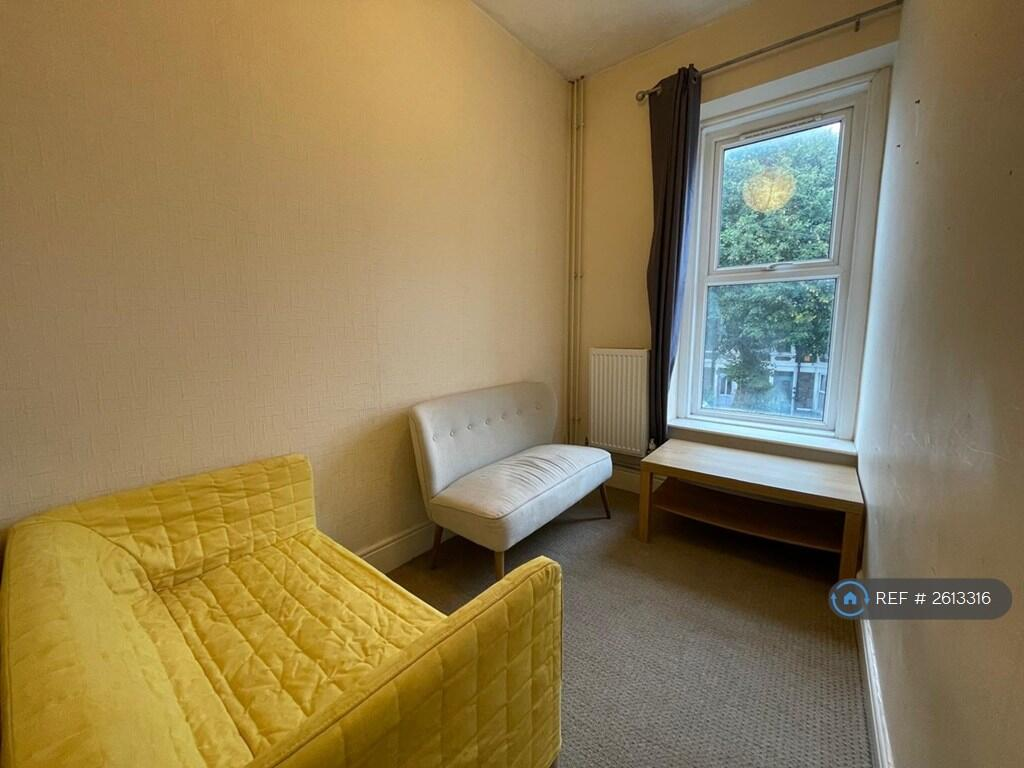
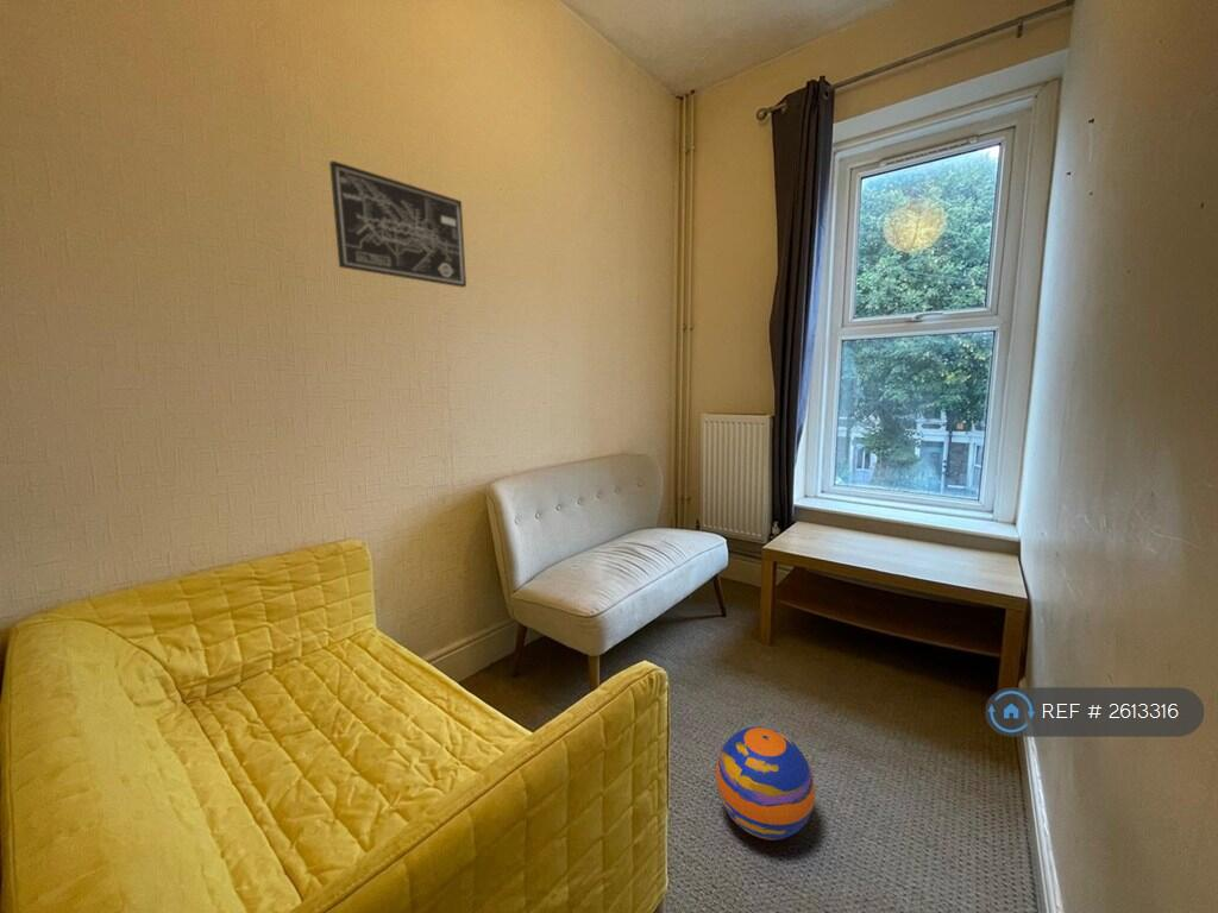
+ wall art (404, 231)
+ ball (764, 780)
